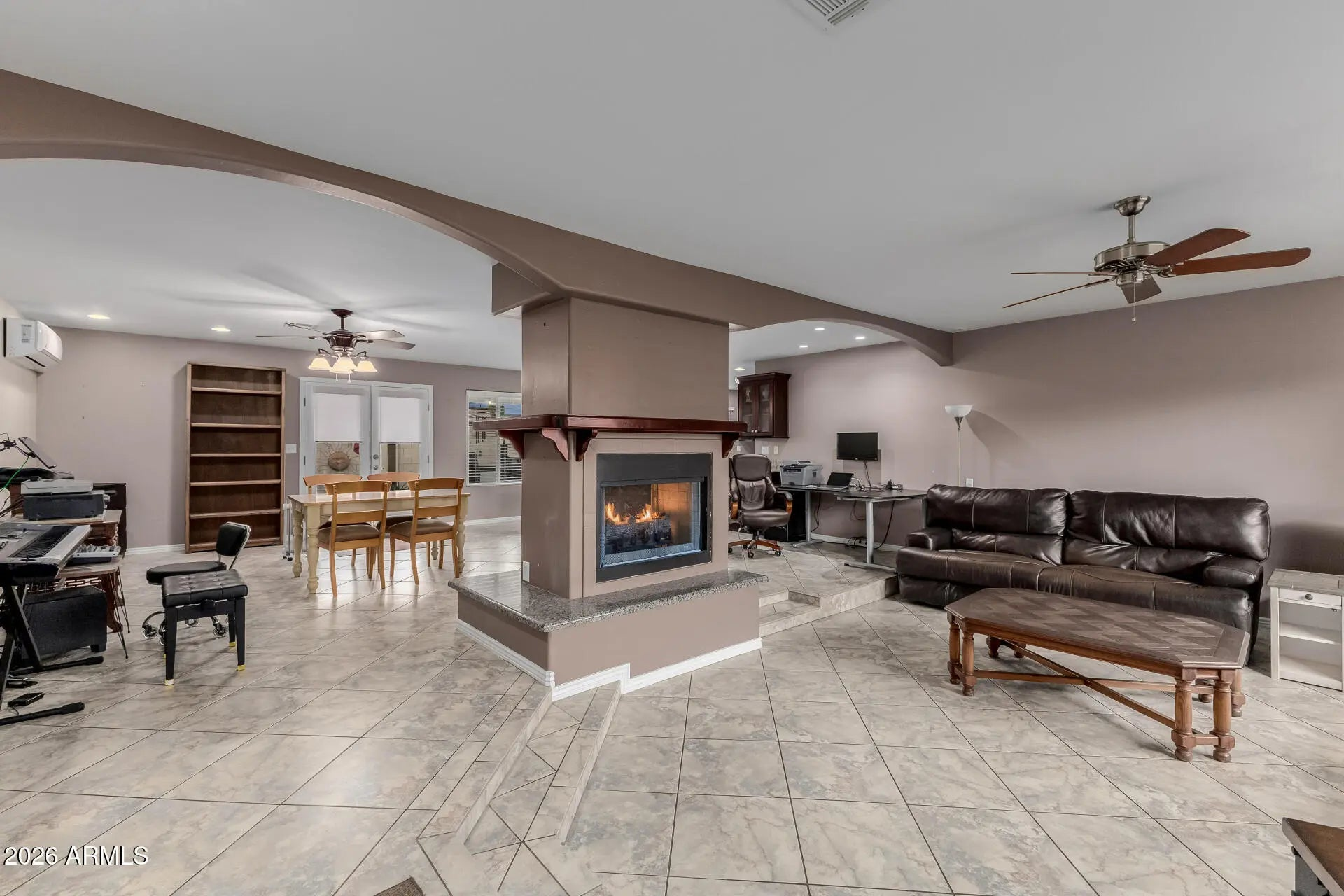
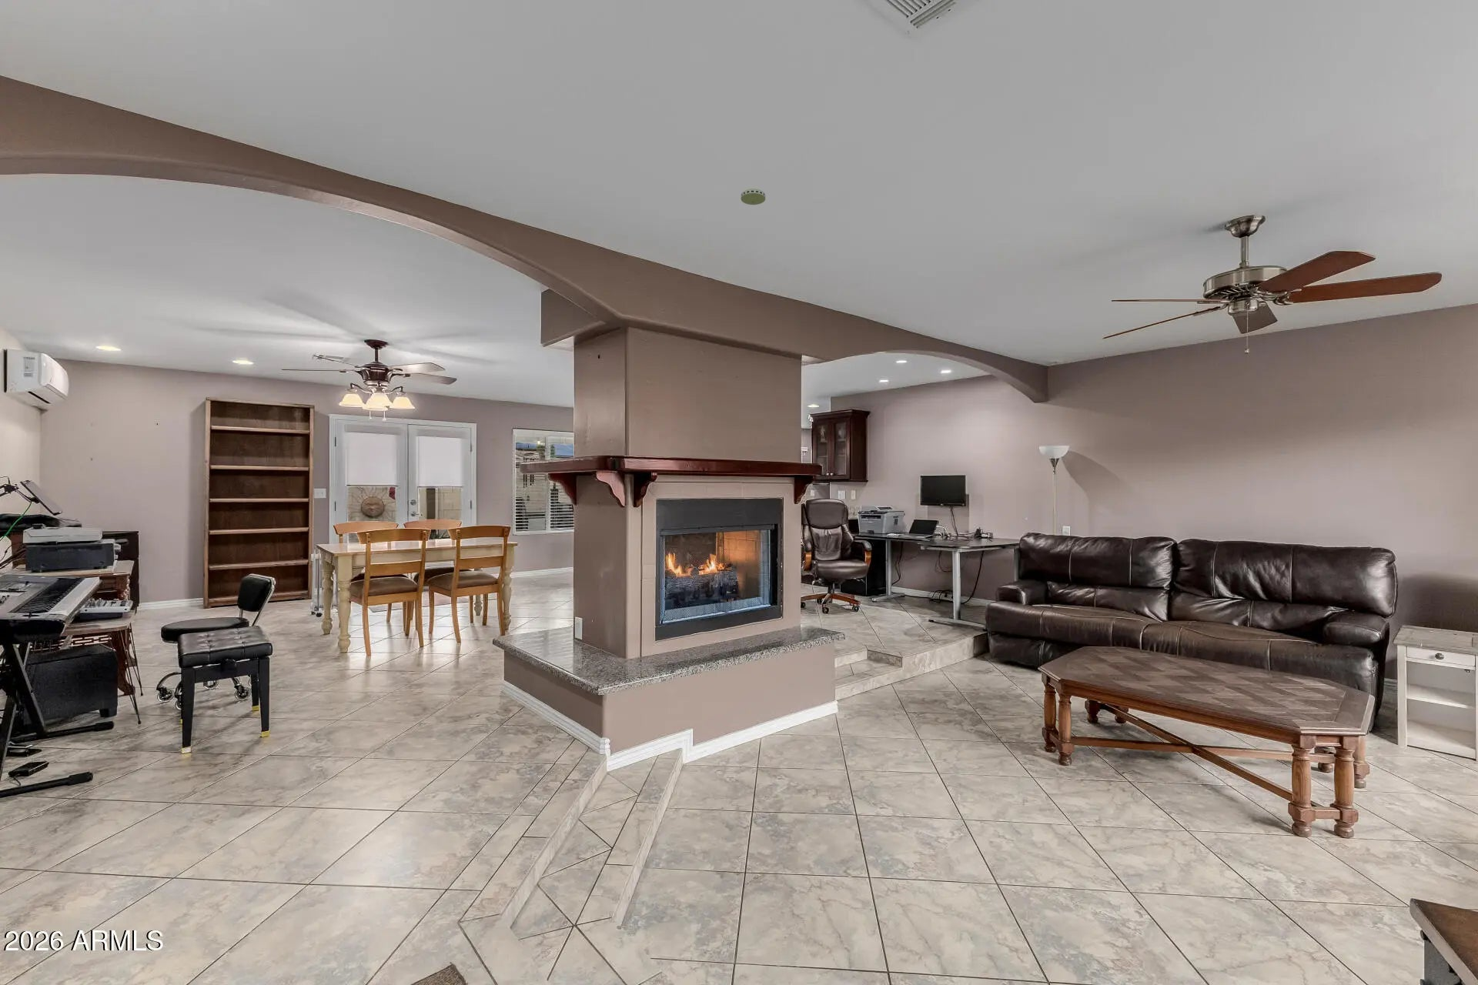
+ smoke detector (753, 196)
